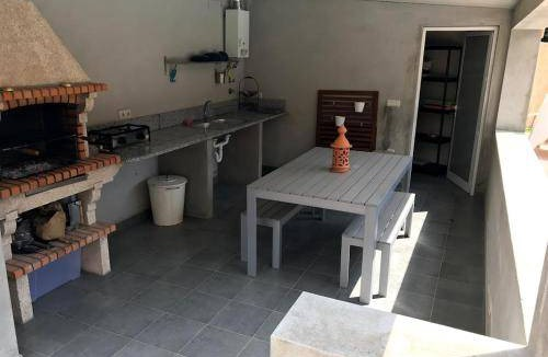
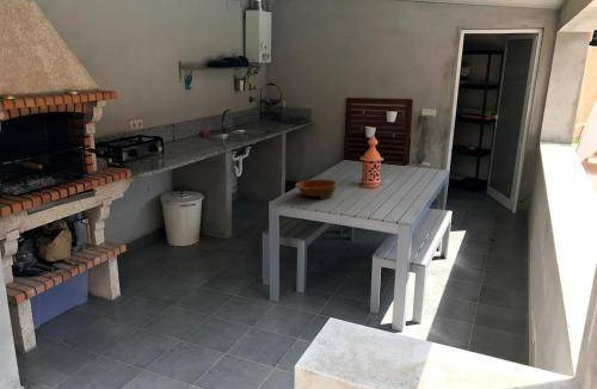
+ bowl (315, 187)
